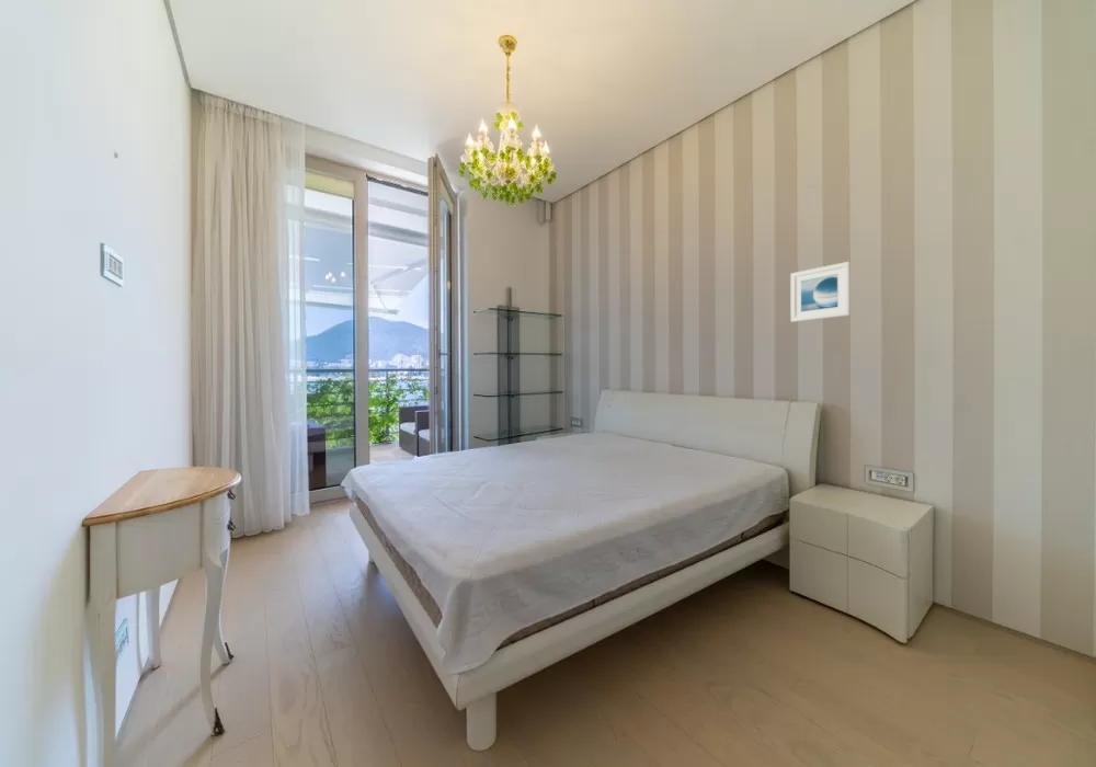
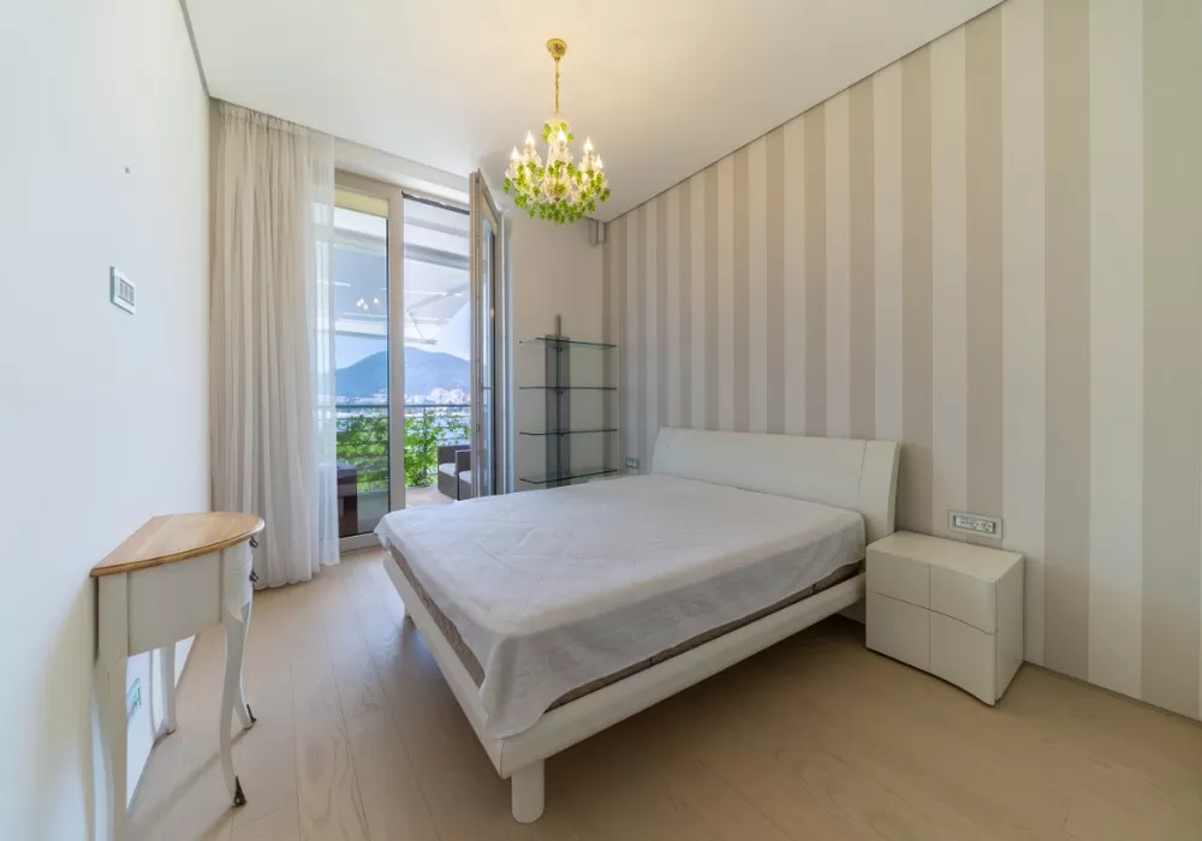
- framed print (819, 293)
